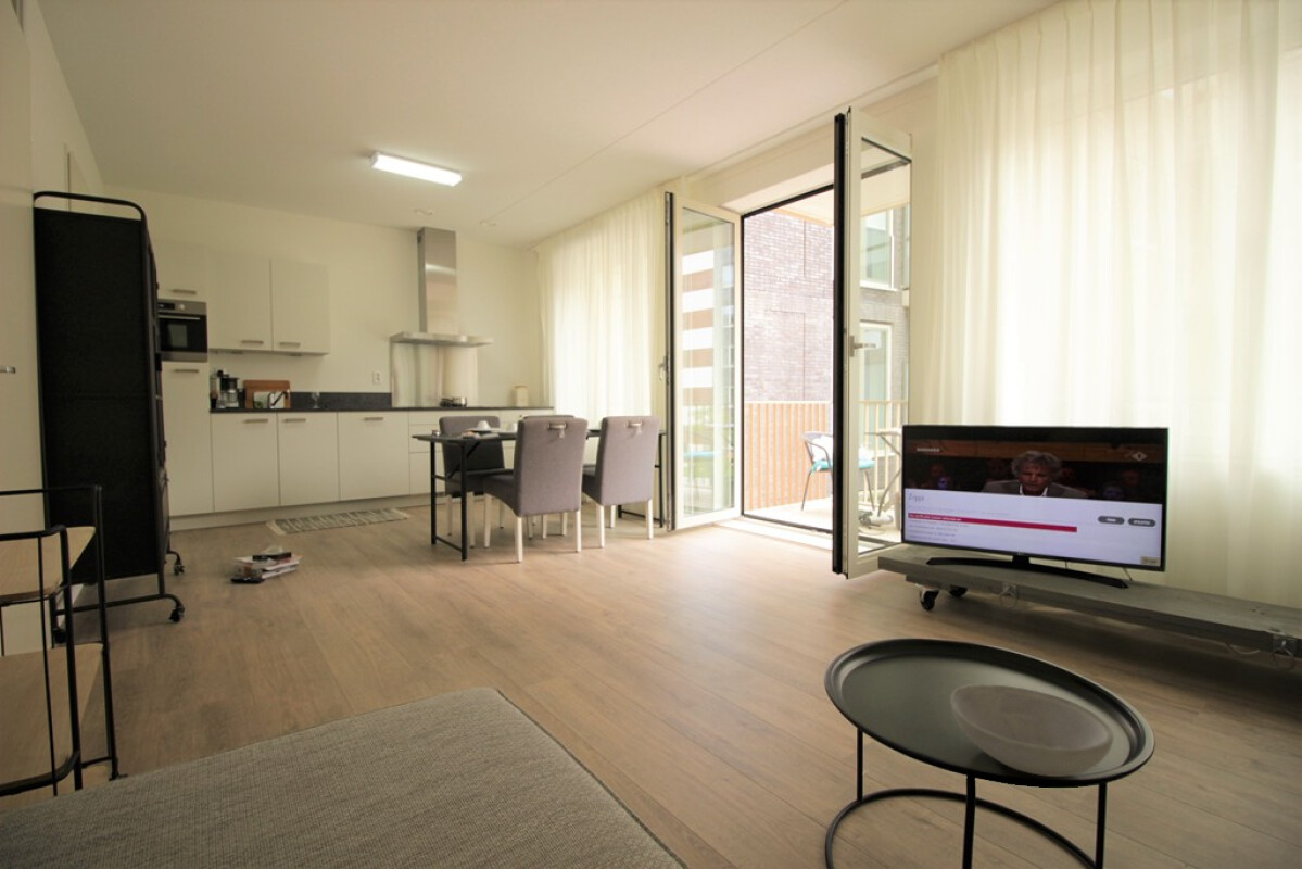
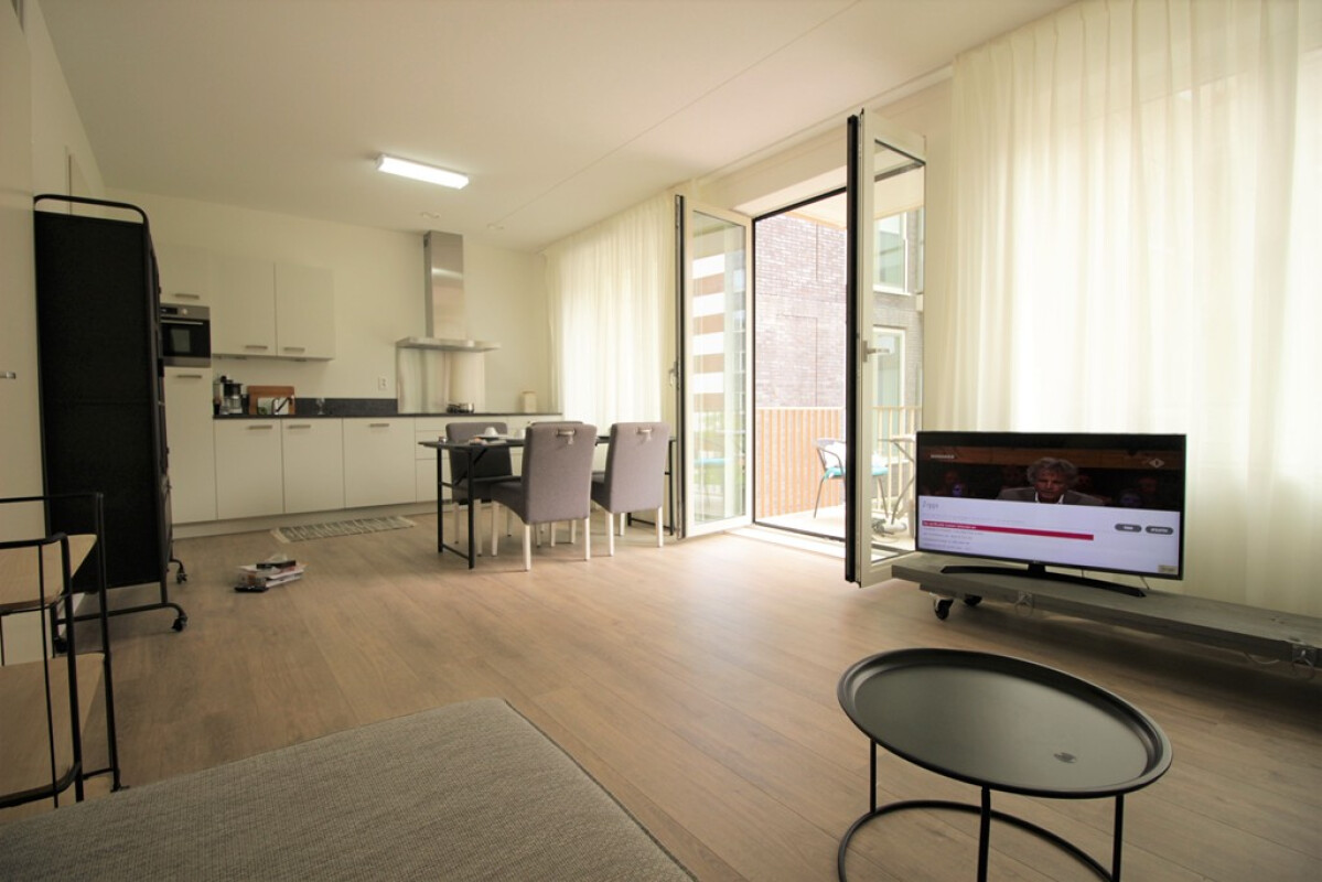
- bowl (1025, 735)
